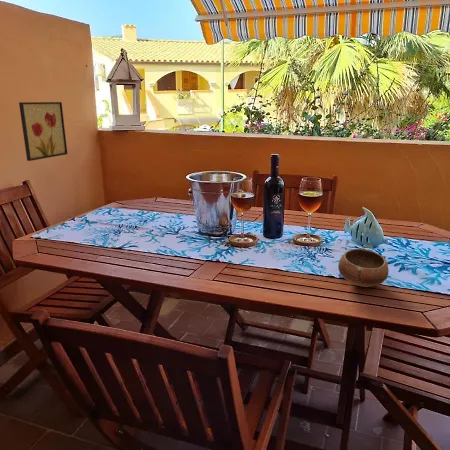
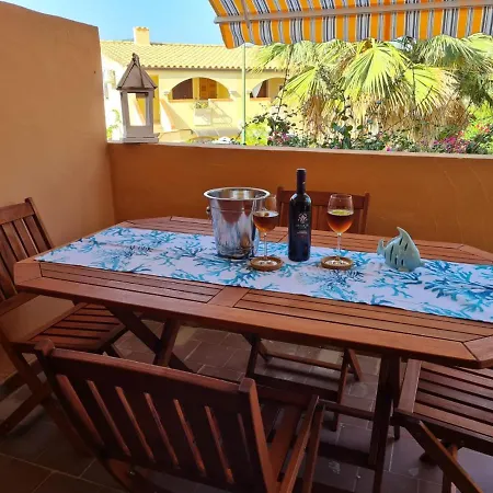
- wall art (44, 130)
- bowl (362, 268)
